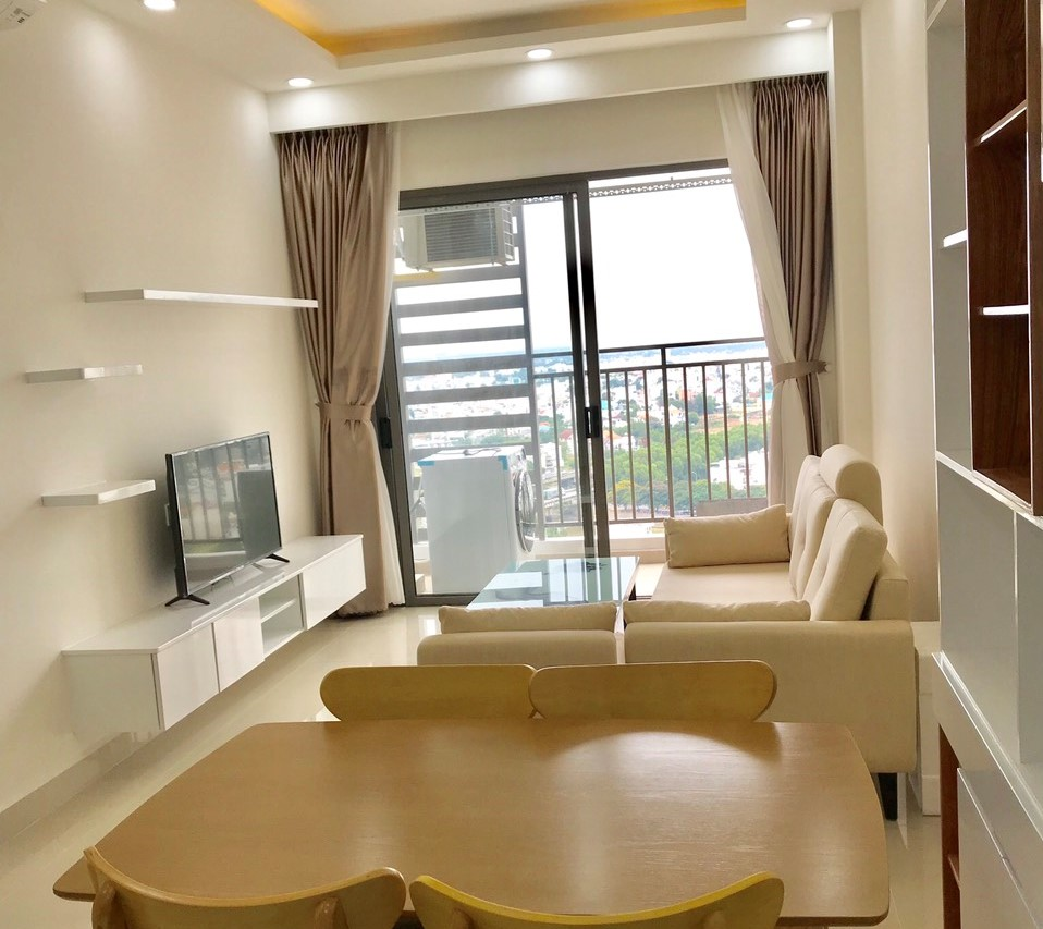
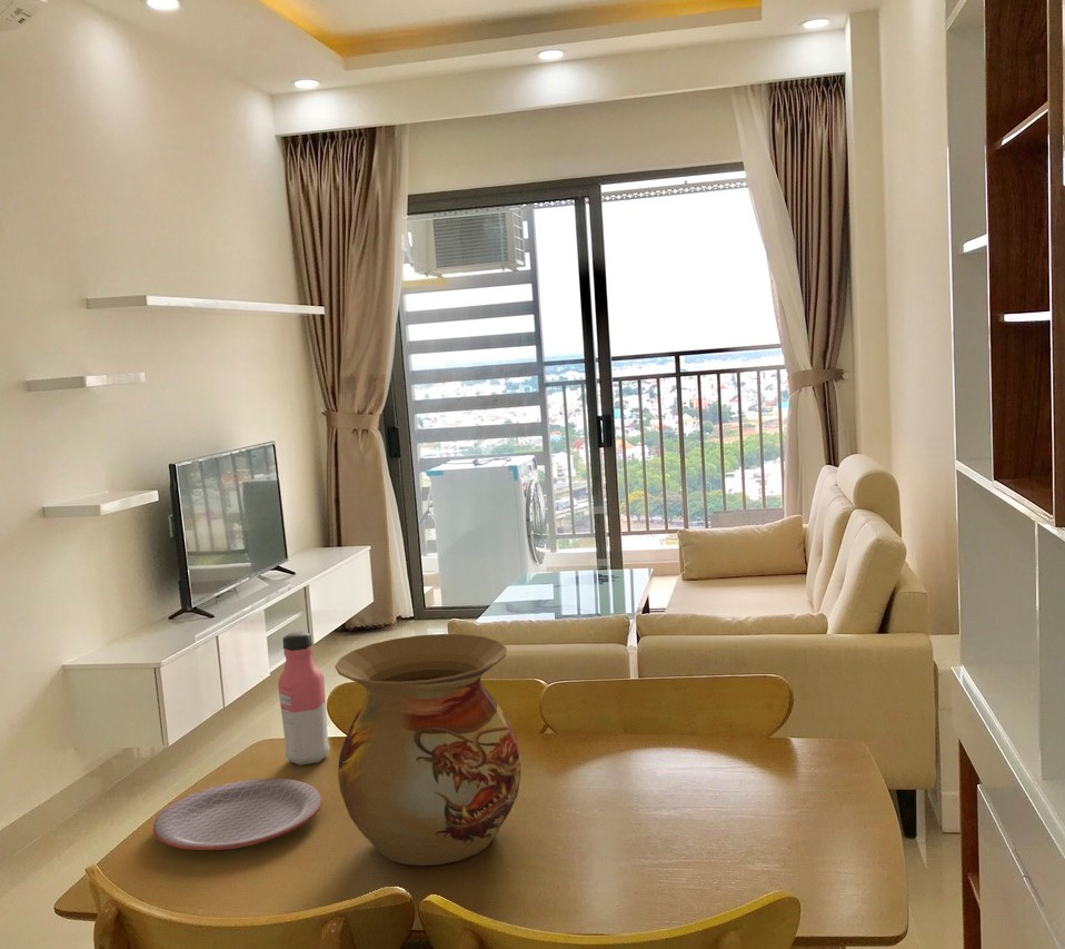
+ water bottle (302, 696)
+ plate (239, 817)
+ vase (429, 748)
